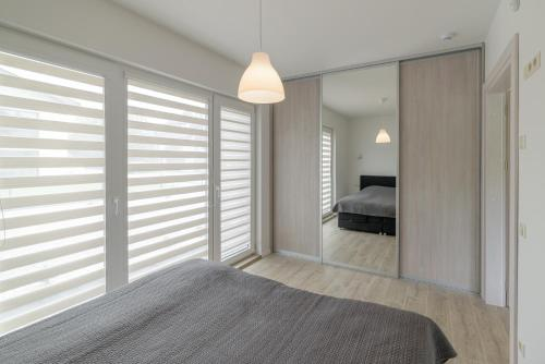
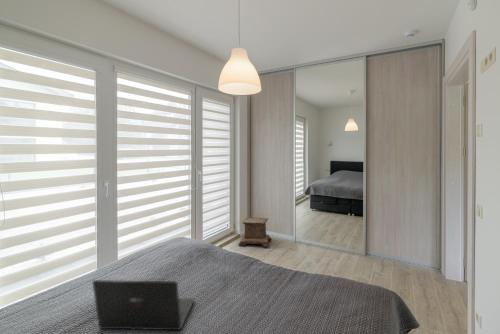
+ stool (255, 230)
+ laptop (149, 291)
